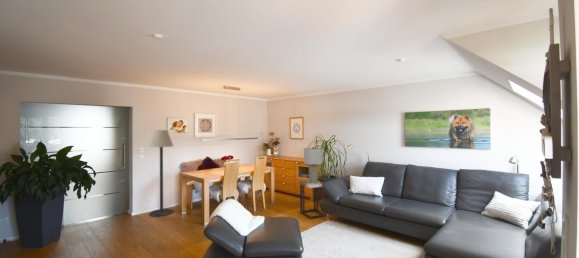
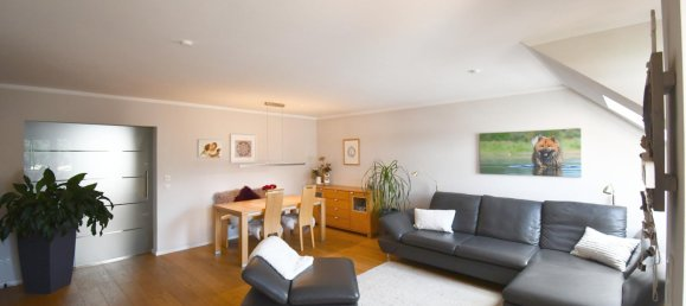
- floor lamp (161, 171)
- side table (314, 198)
- lamp (313, 164)
